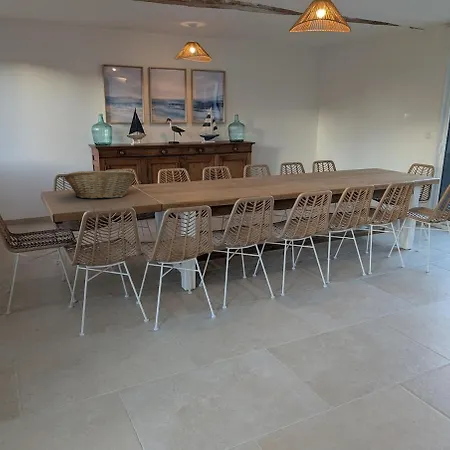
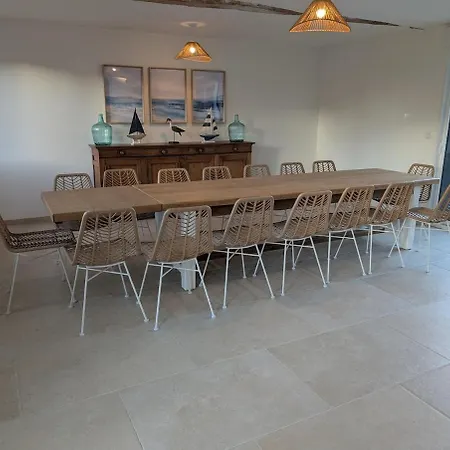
- fruit basket (100, 182)
